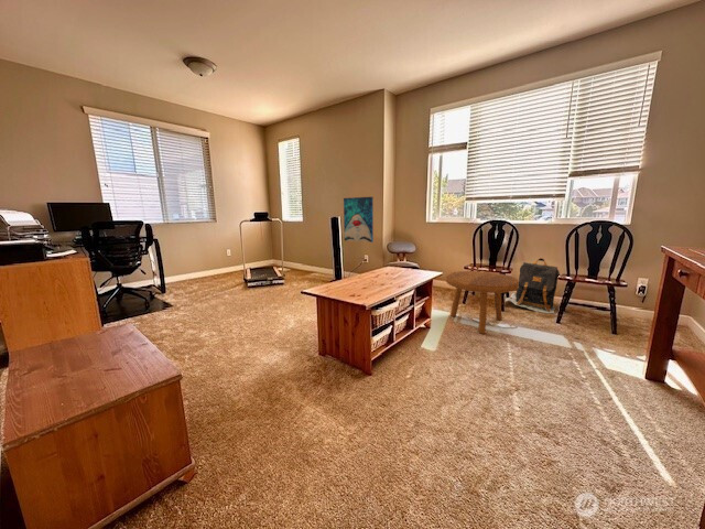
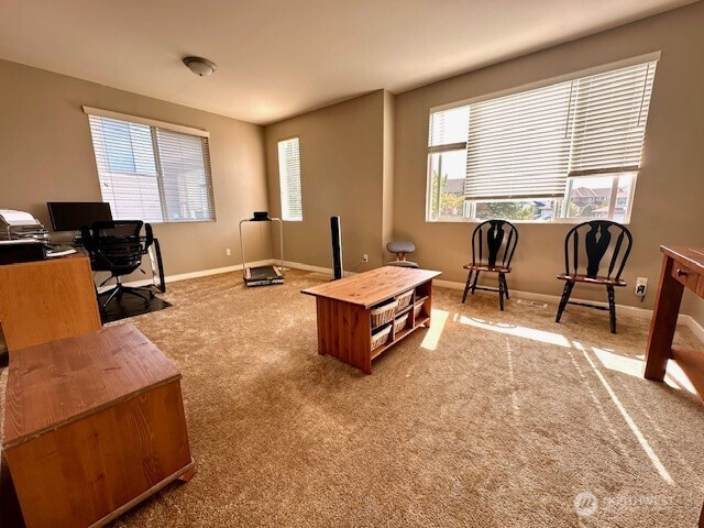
- footstool (480, 300)
- backpack (533, 282)
- wall art (357, 219)
